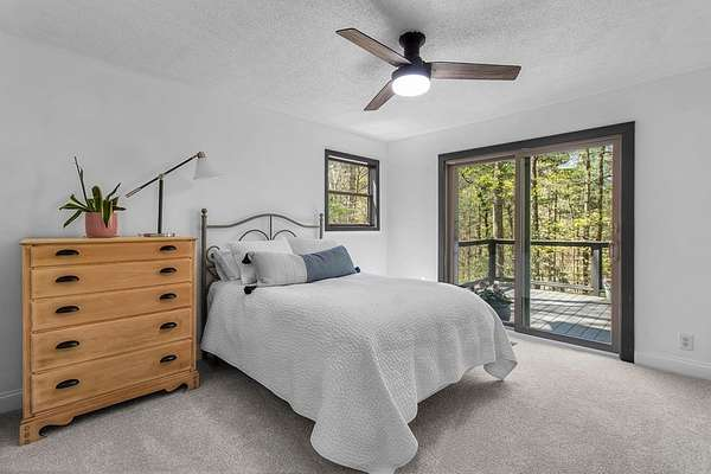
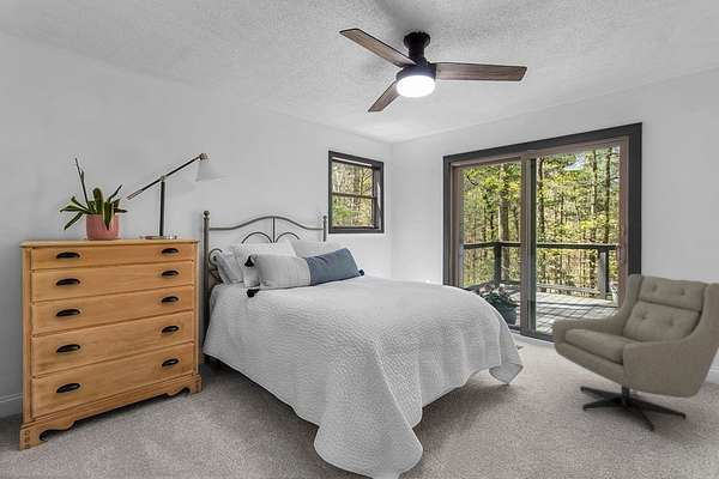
+ armchair (639, 342)
